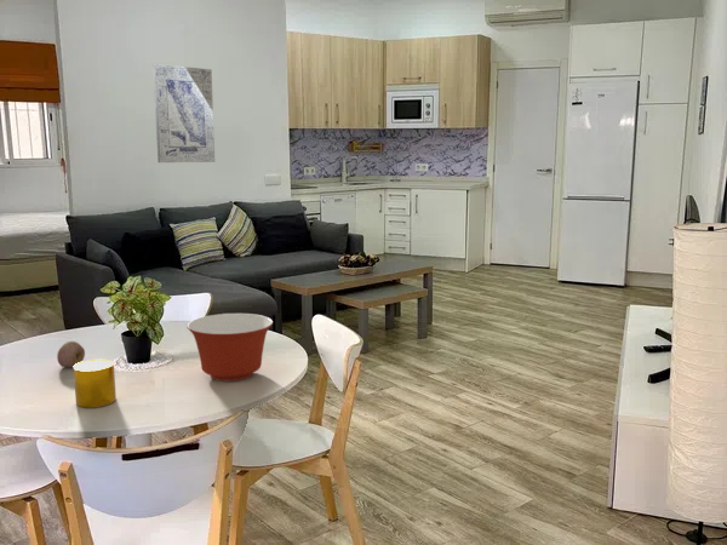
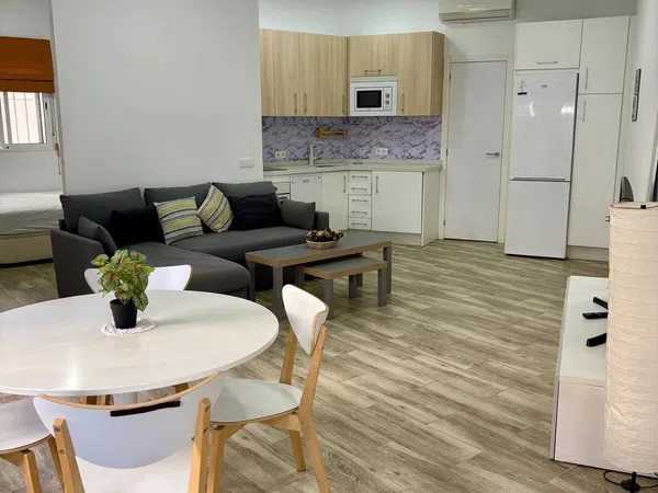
- mixing bowl (230, 349)
- cup (95, 383)
- wall art (184, 115)
- fruit (70, 354)
